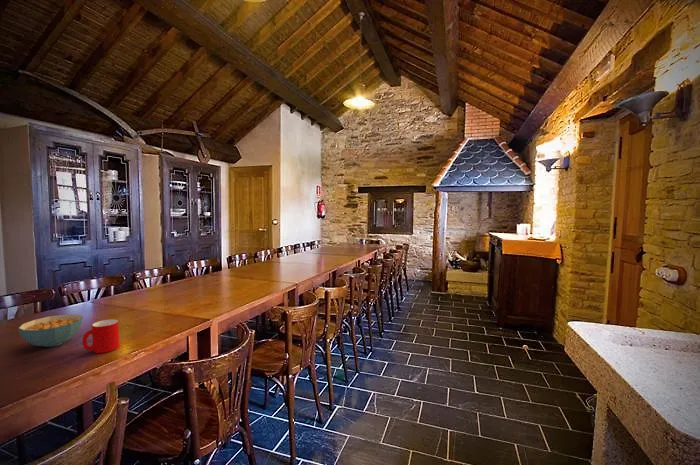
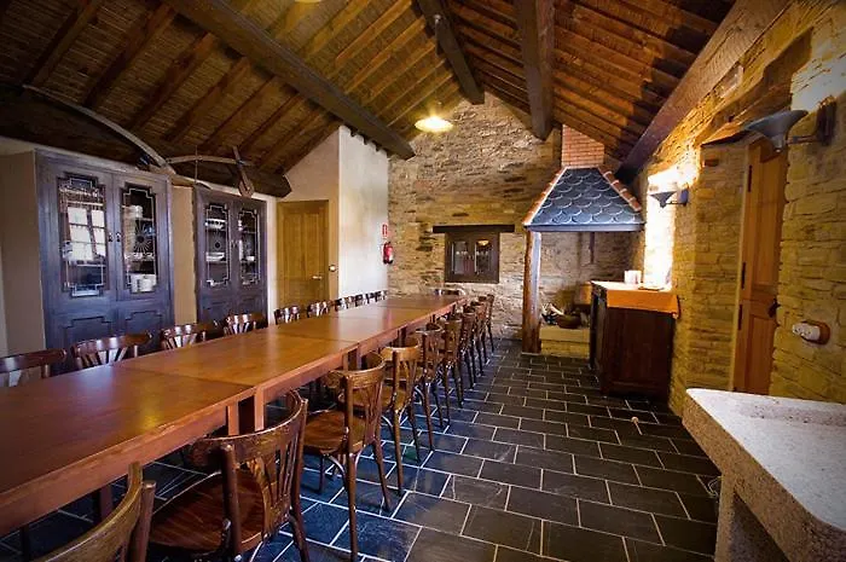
- cereal bowl (52, 332)
- cup (100, 337)
